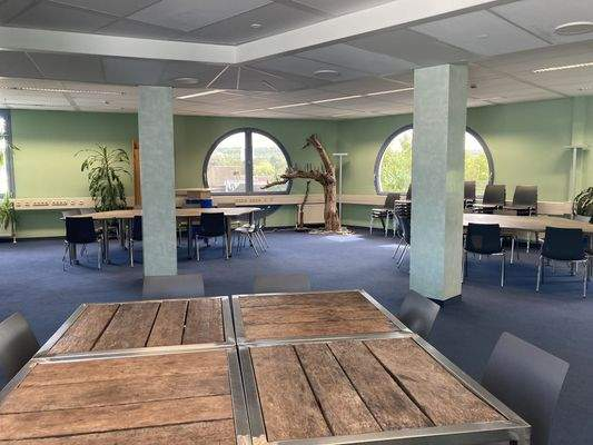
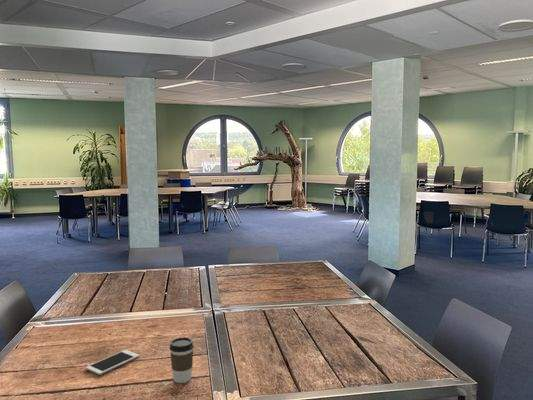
+ coffee cup (182, 360)
+ cell phone (113, 361)
